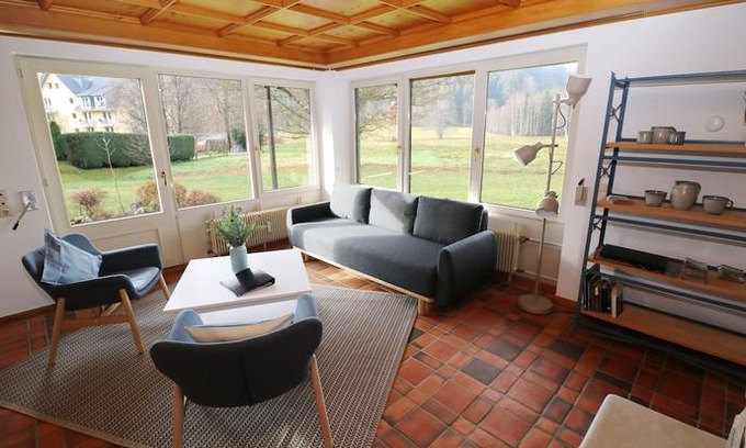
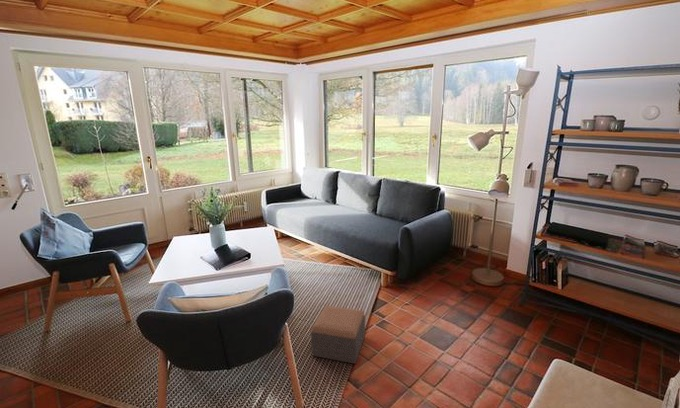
+ footstool (339, 331)
